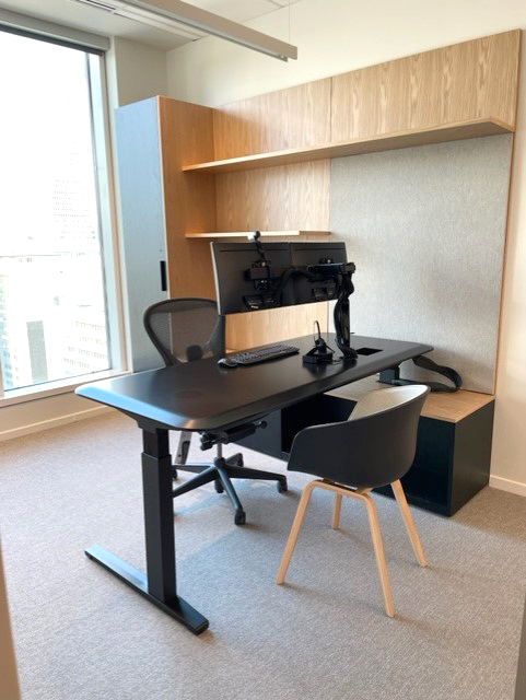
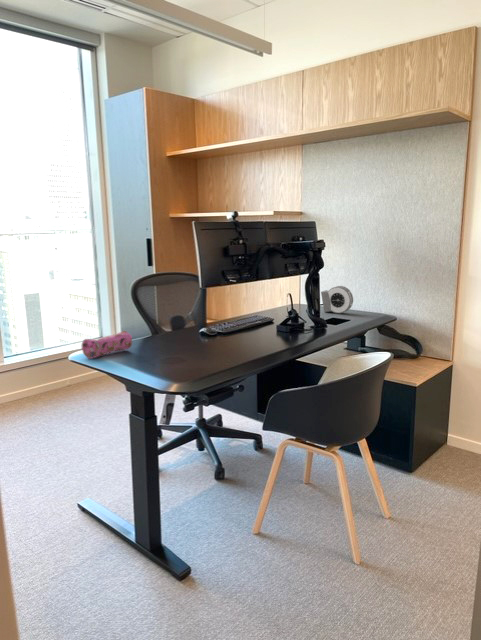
+ alarm clock (337, 299)
+ pencil case (107, 344)
